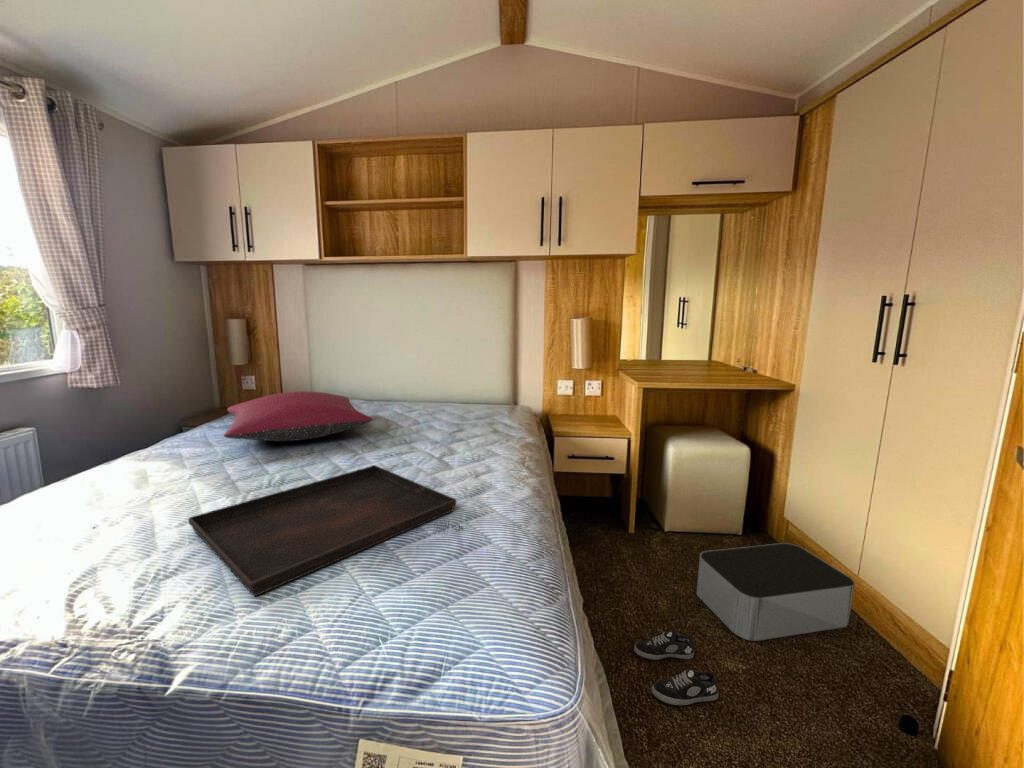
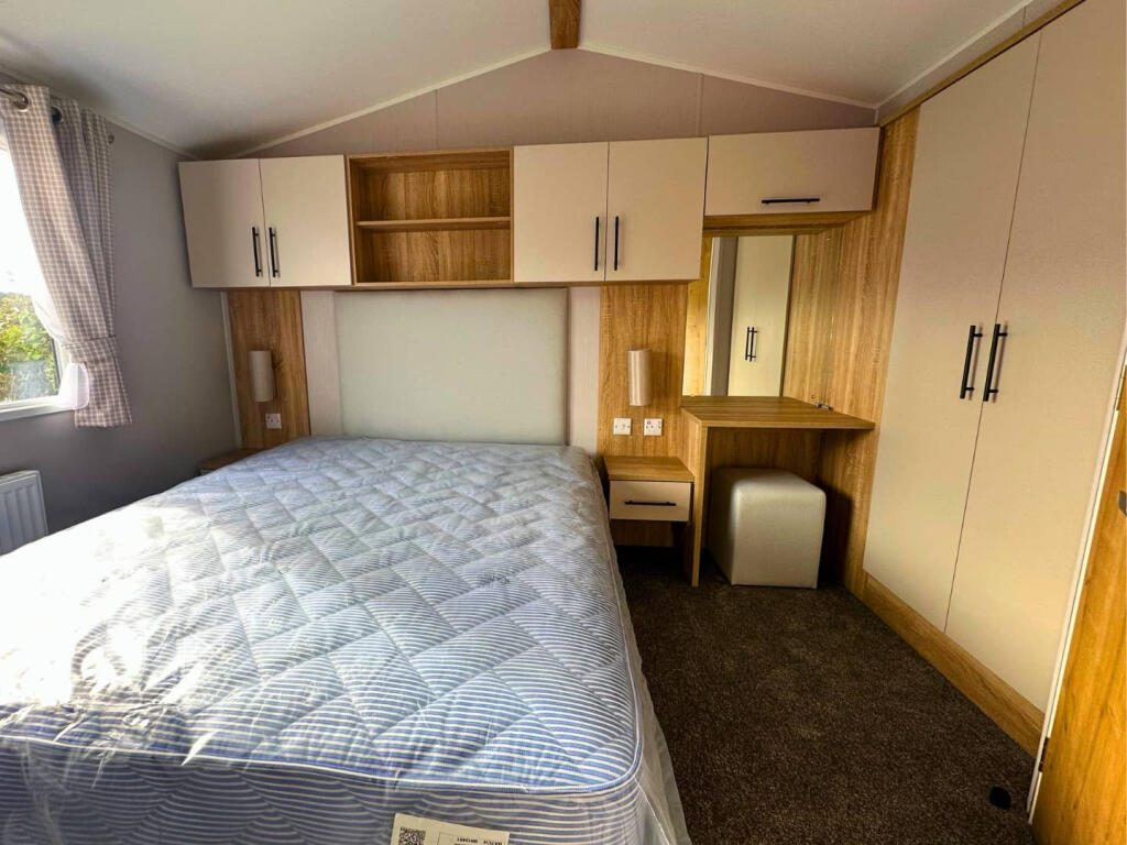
- storage bin (770, 587)
- shoe (675, 657)
- serving tray (330, 514)
- pillow (297, 413)
